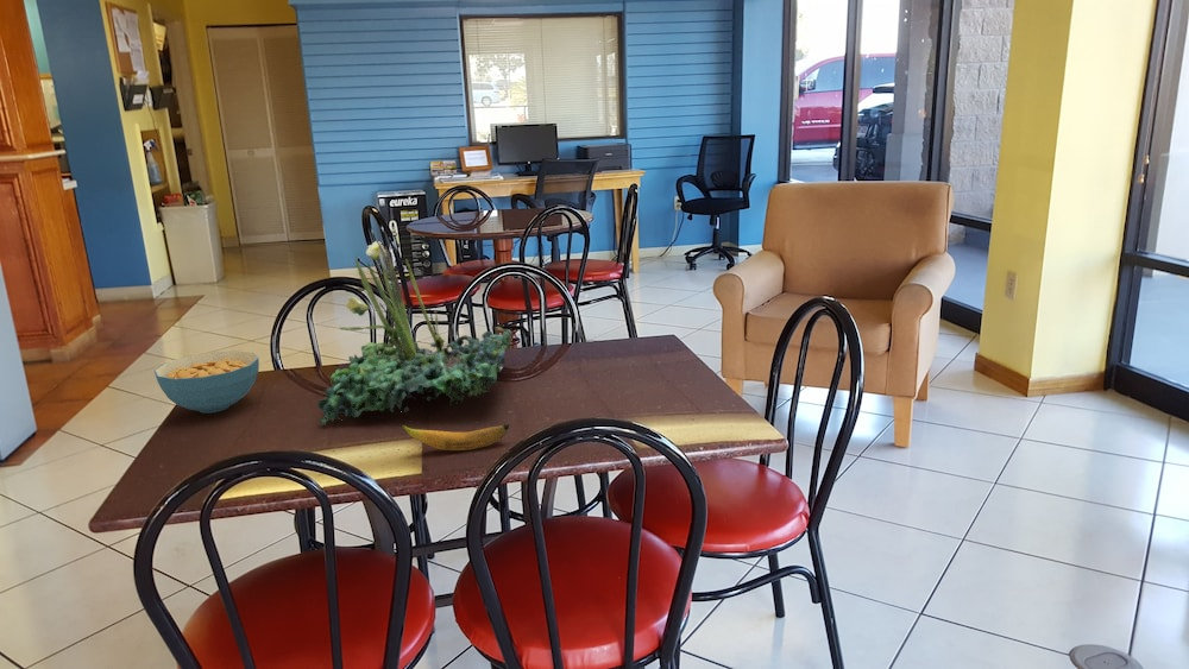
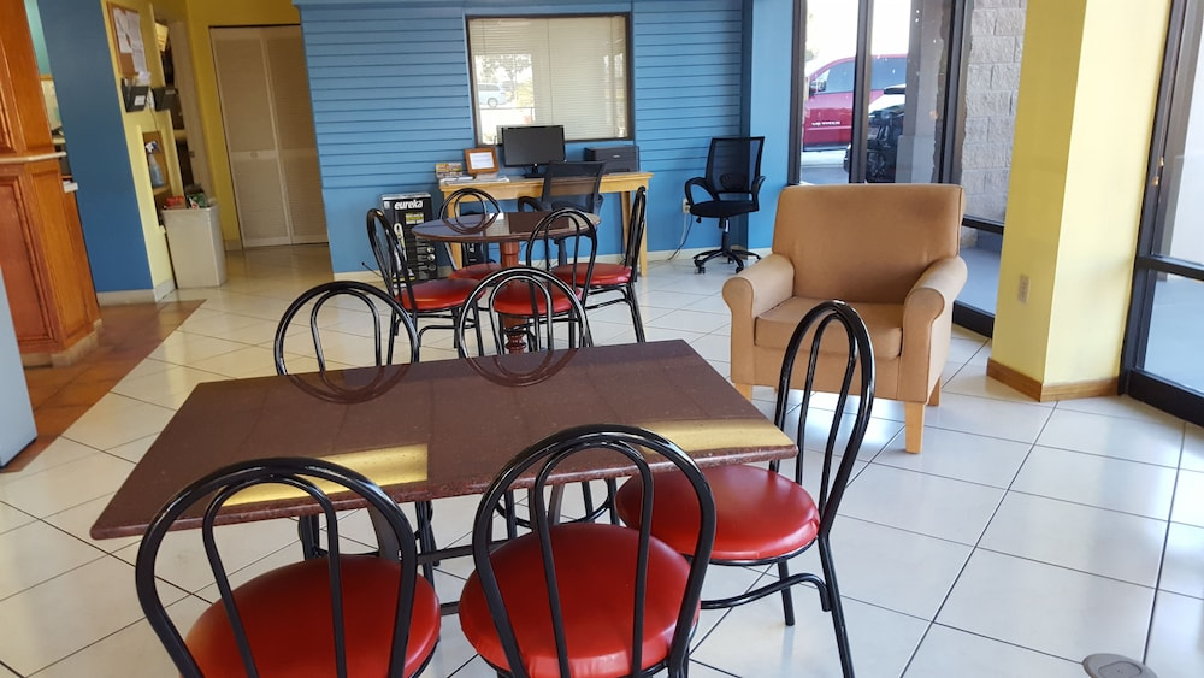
- cereal bowl (210, 386)
- plant (424, 317)
- banana (457, 434)
